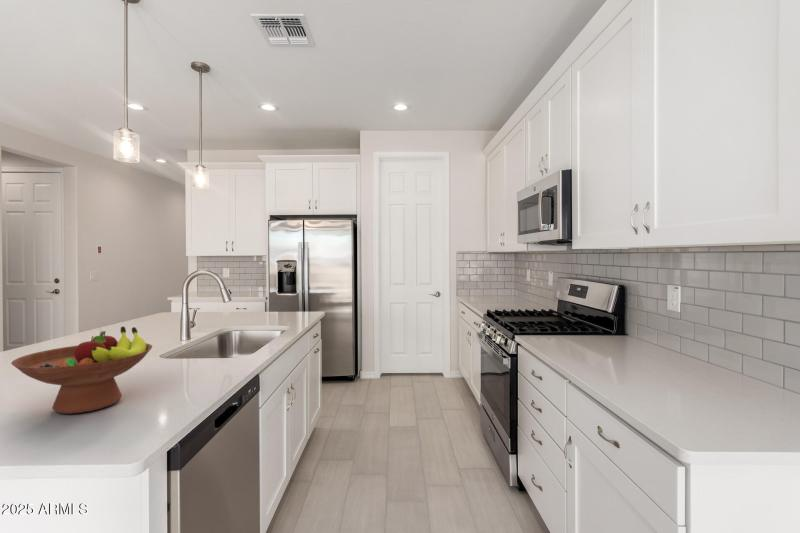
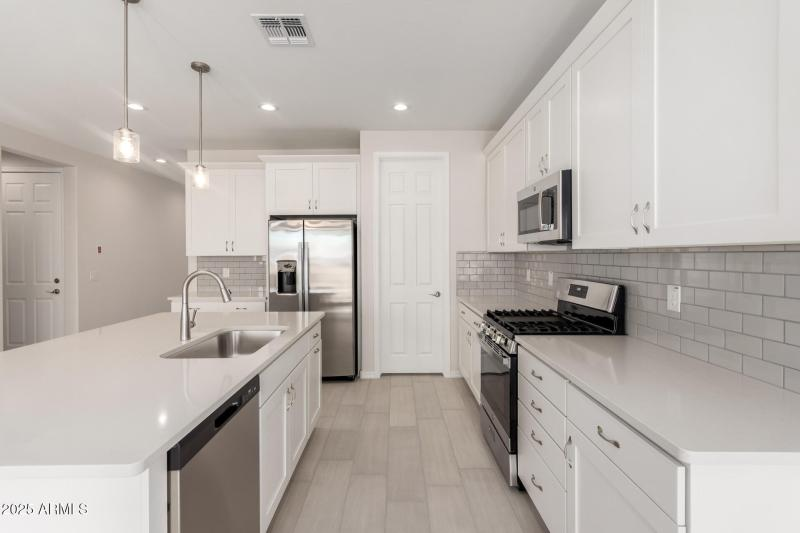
- fruit bowl (88, 368)
